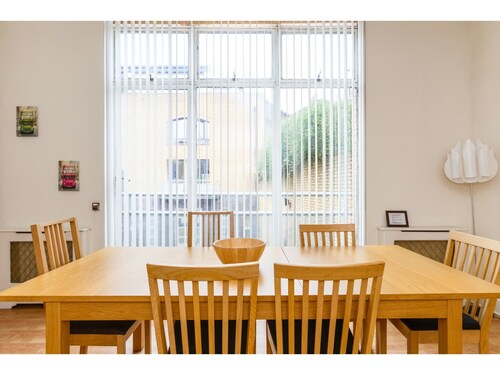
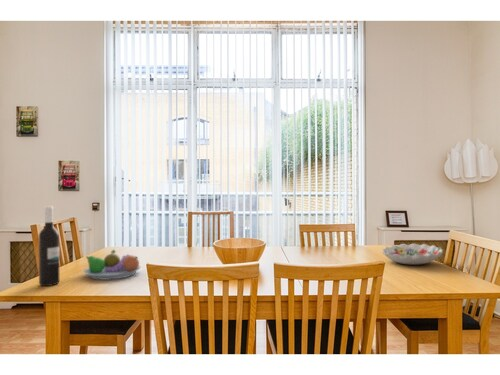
+ wine bottle (49, 245)
+ fruit bowl (111, 263)
+ decorative bowl (411, 254)
